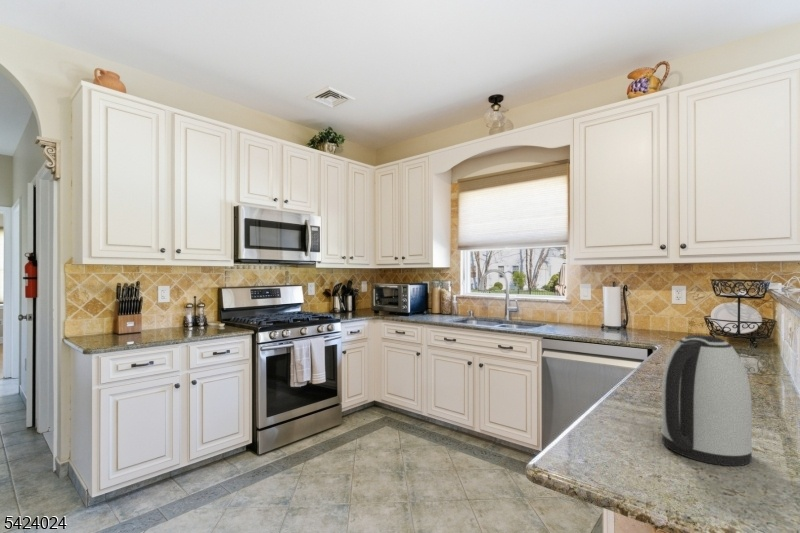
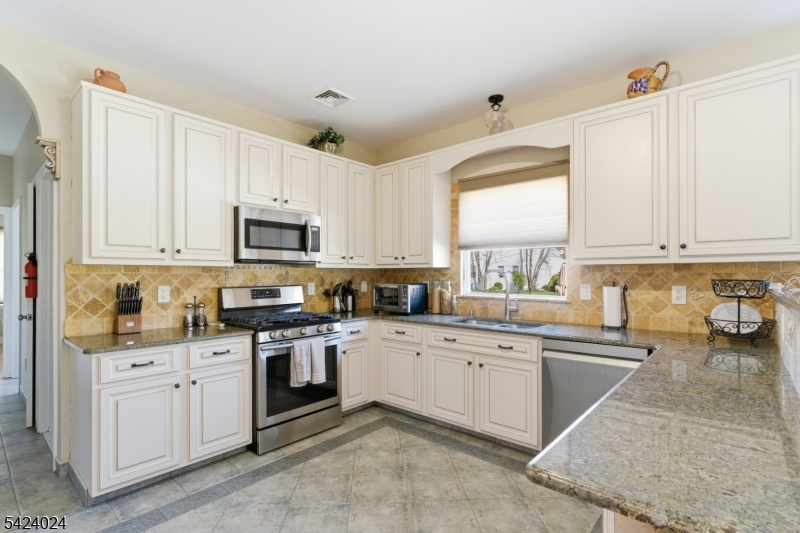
- kettle (697, 394)
